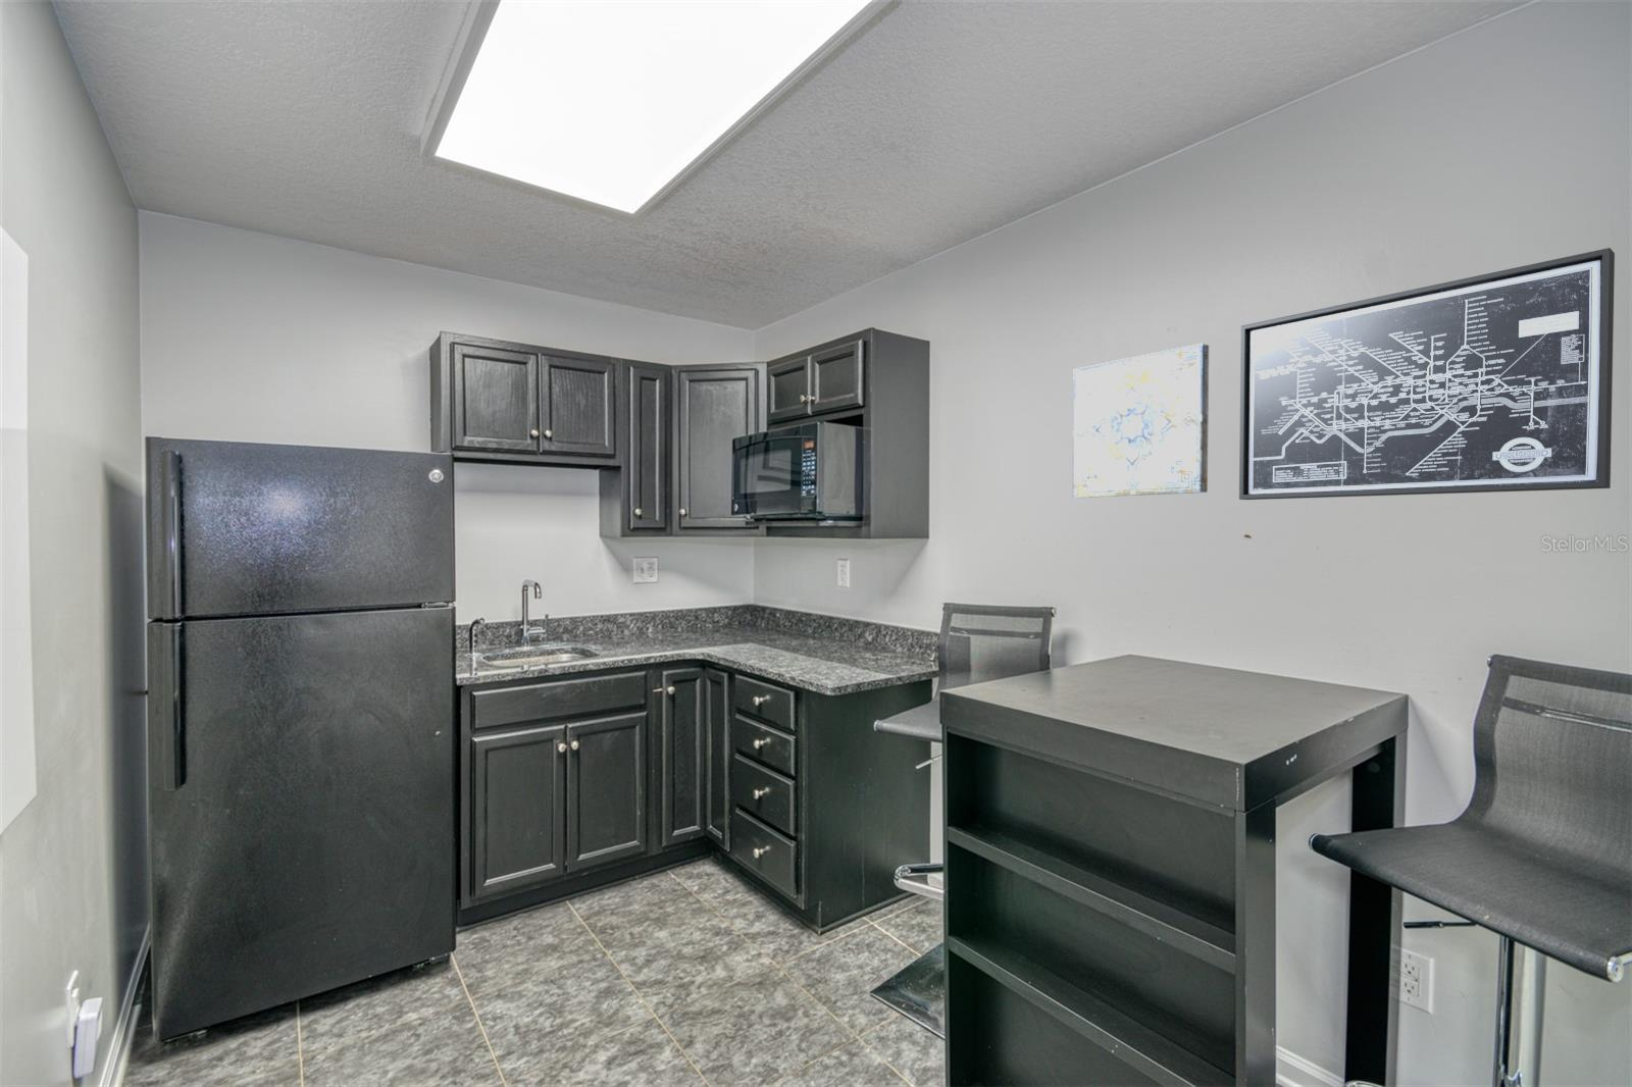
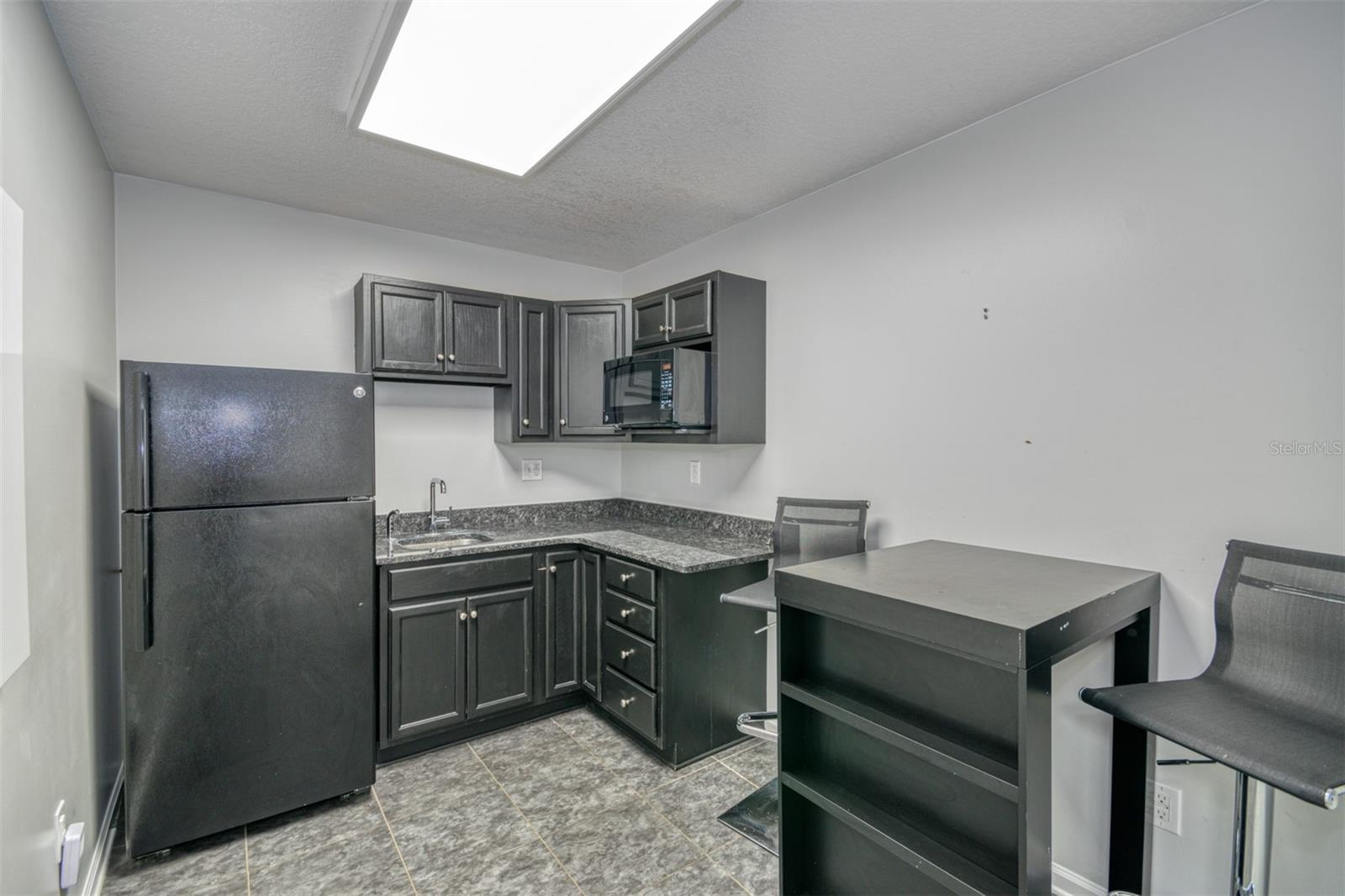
- wall art (1136, 426)
- wall art (1398, 394)
